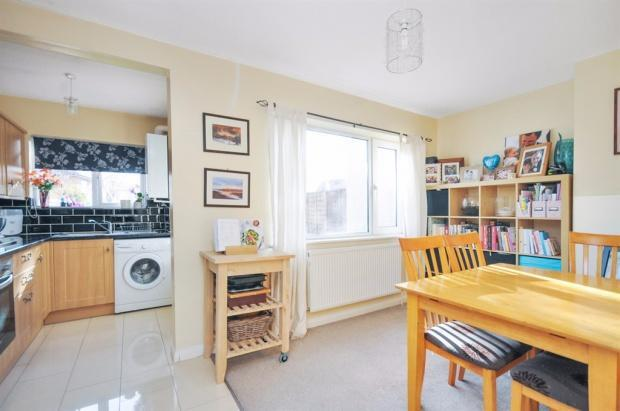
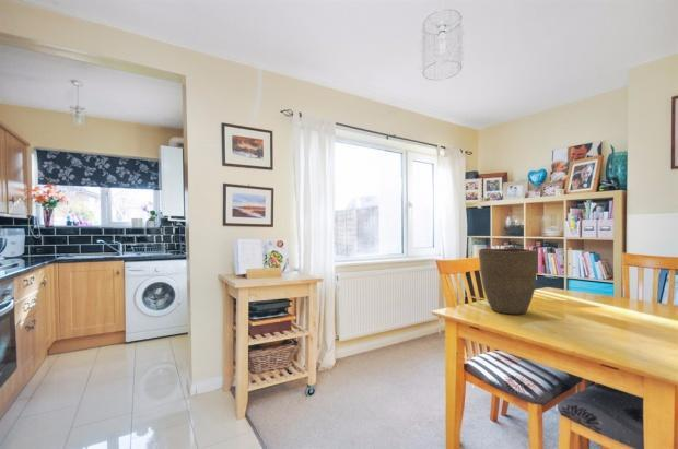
+ vase (506, 279)
